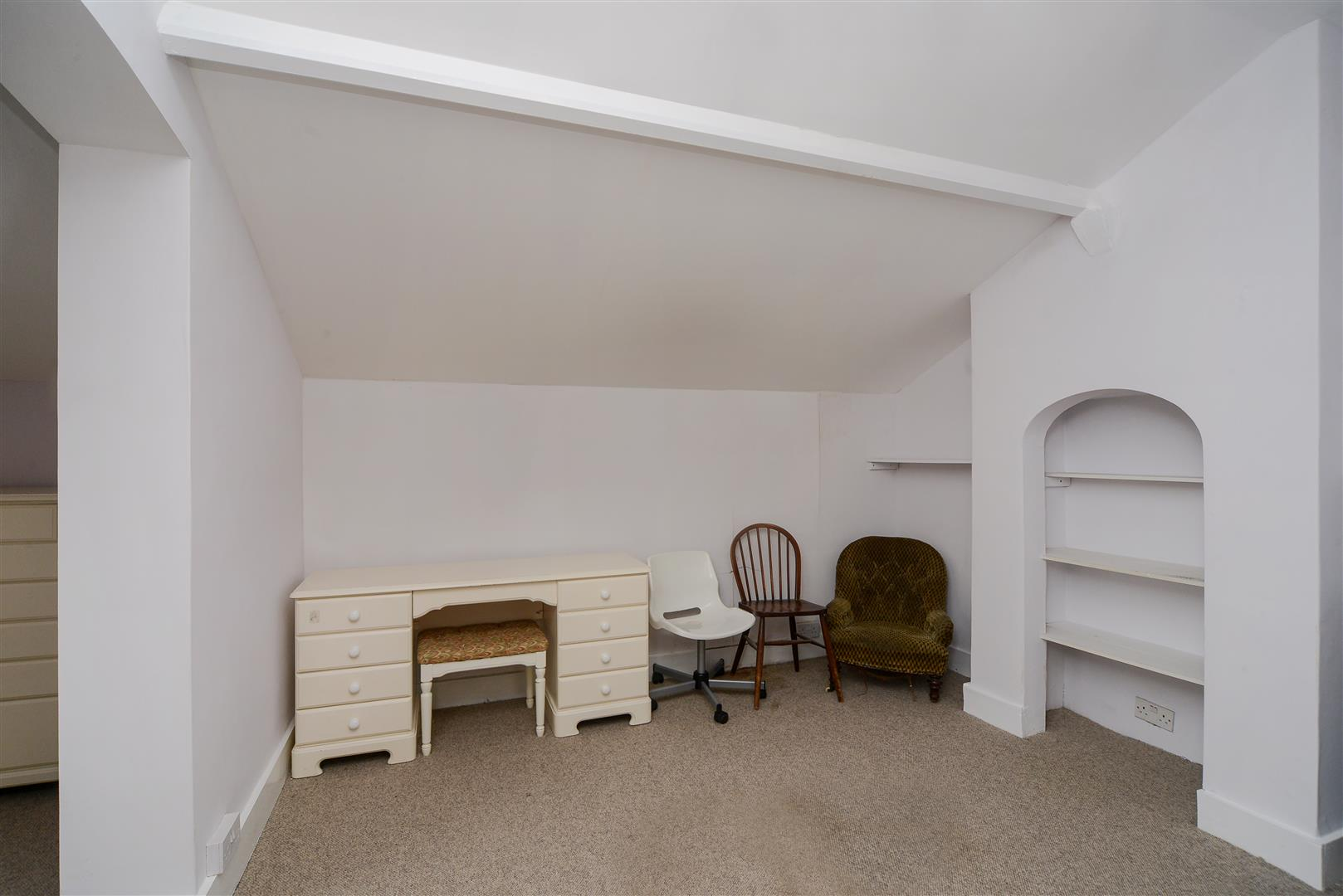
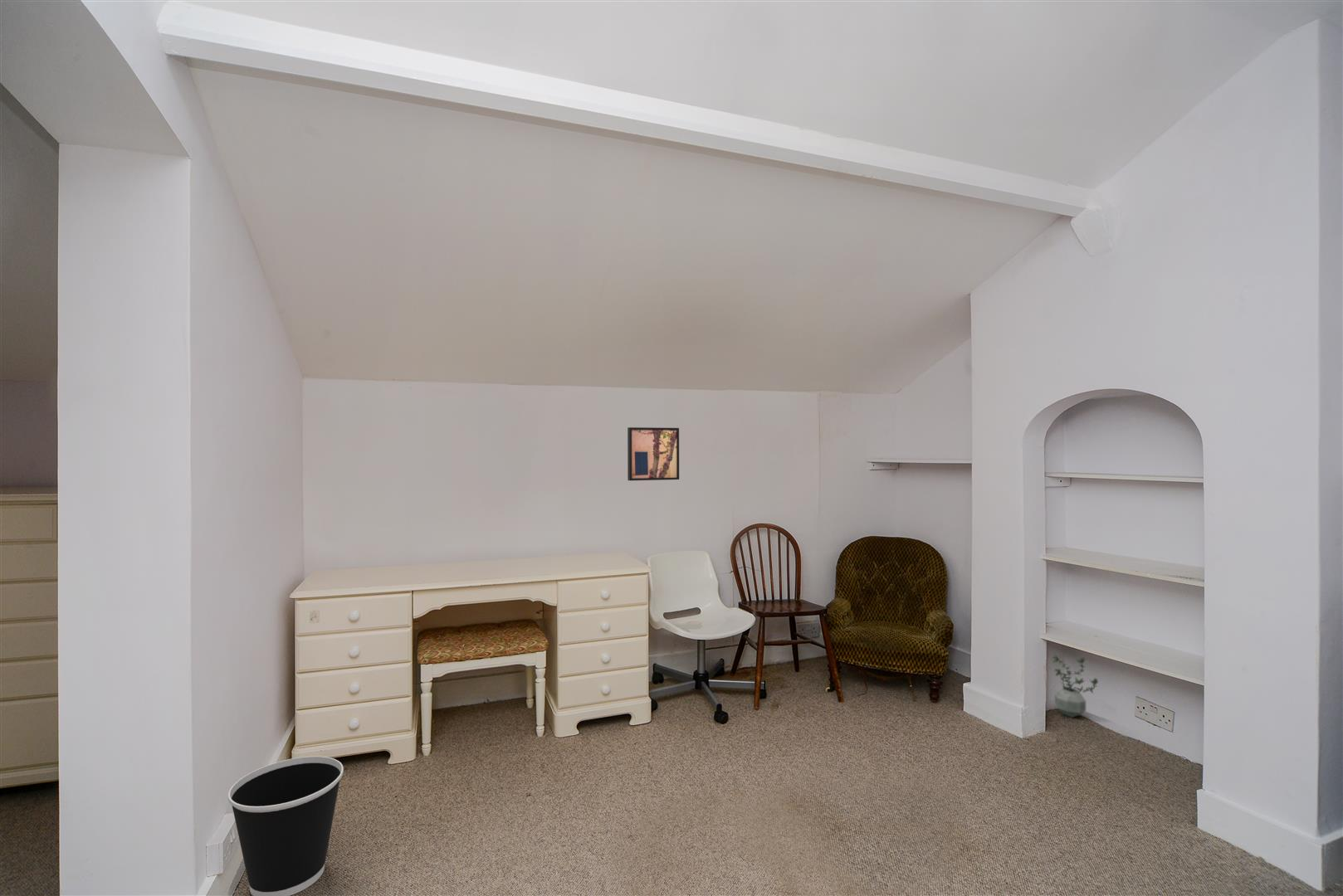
+ wall art (653, 454)
+ wastebasket (288, 828)
+ potted plant (1074, 687)
